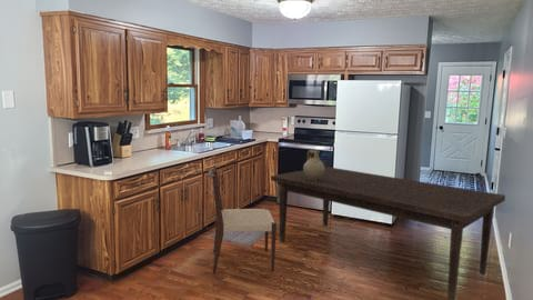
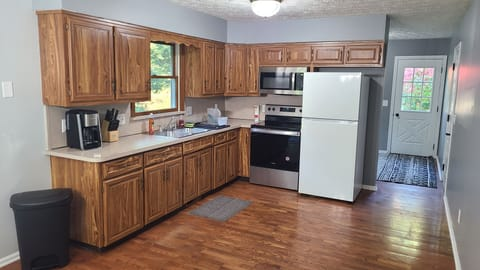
- chair (241, 217)
- ceramic jug (313, 164)
- dining table (375, 211)
